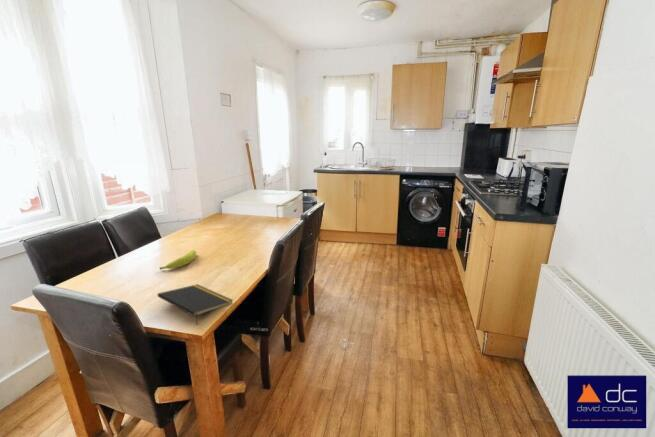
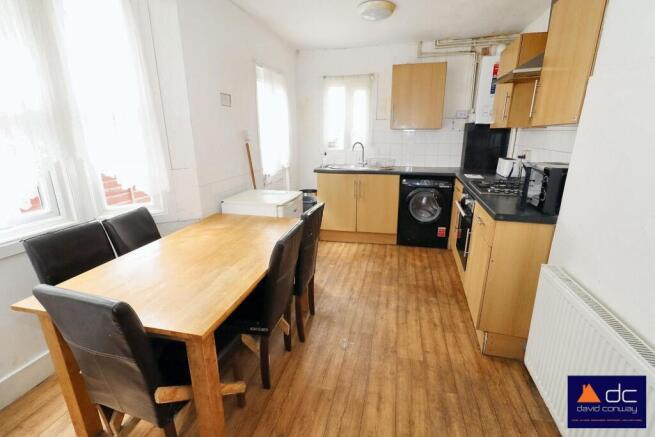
- fruit (180, 257)
- notepad (195, 298)
